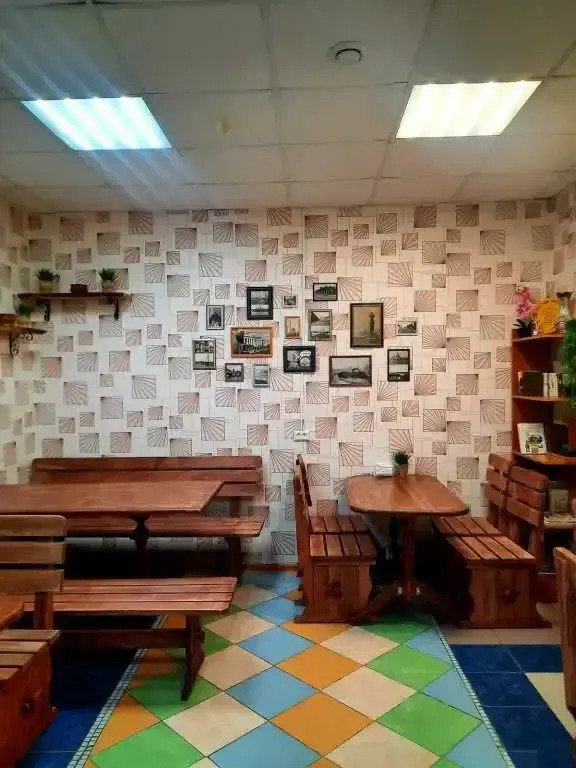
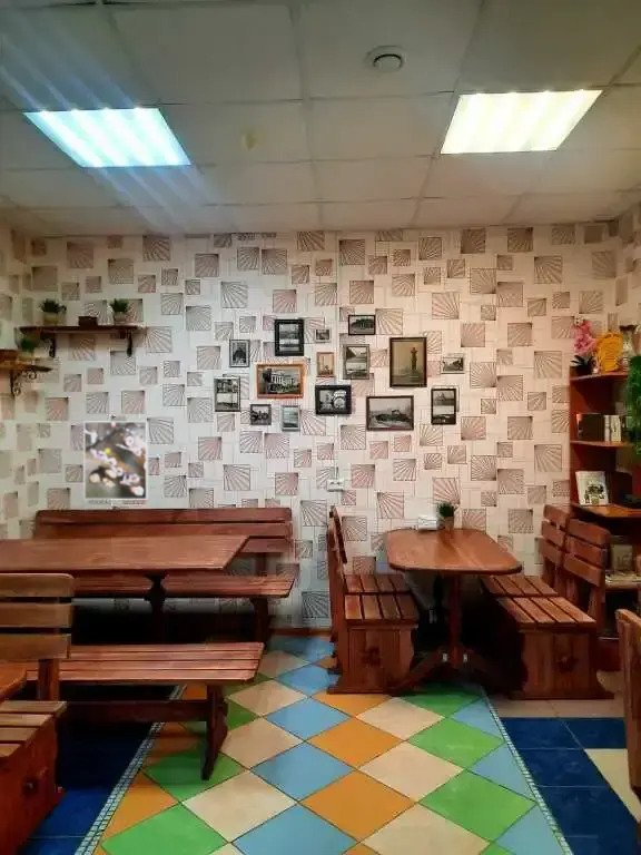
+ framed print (116, 460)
